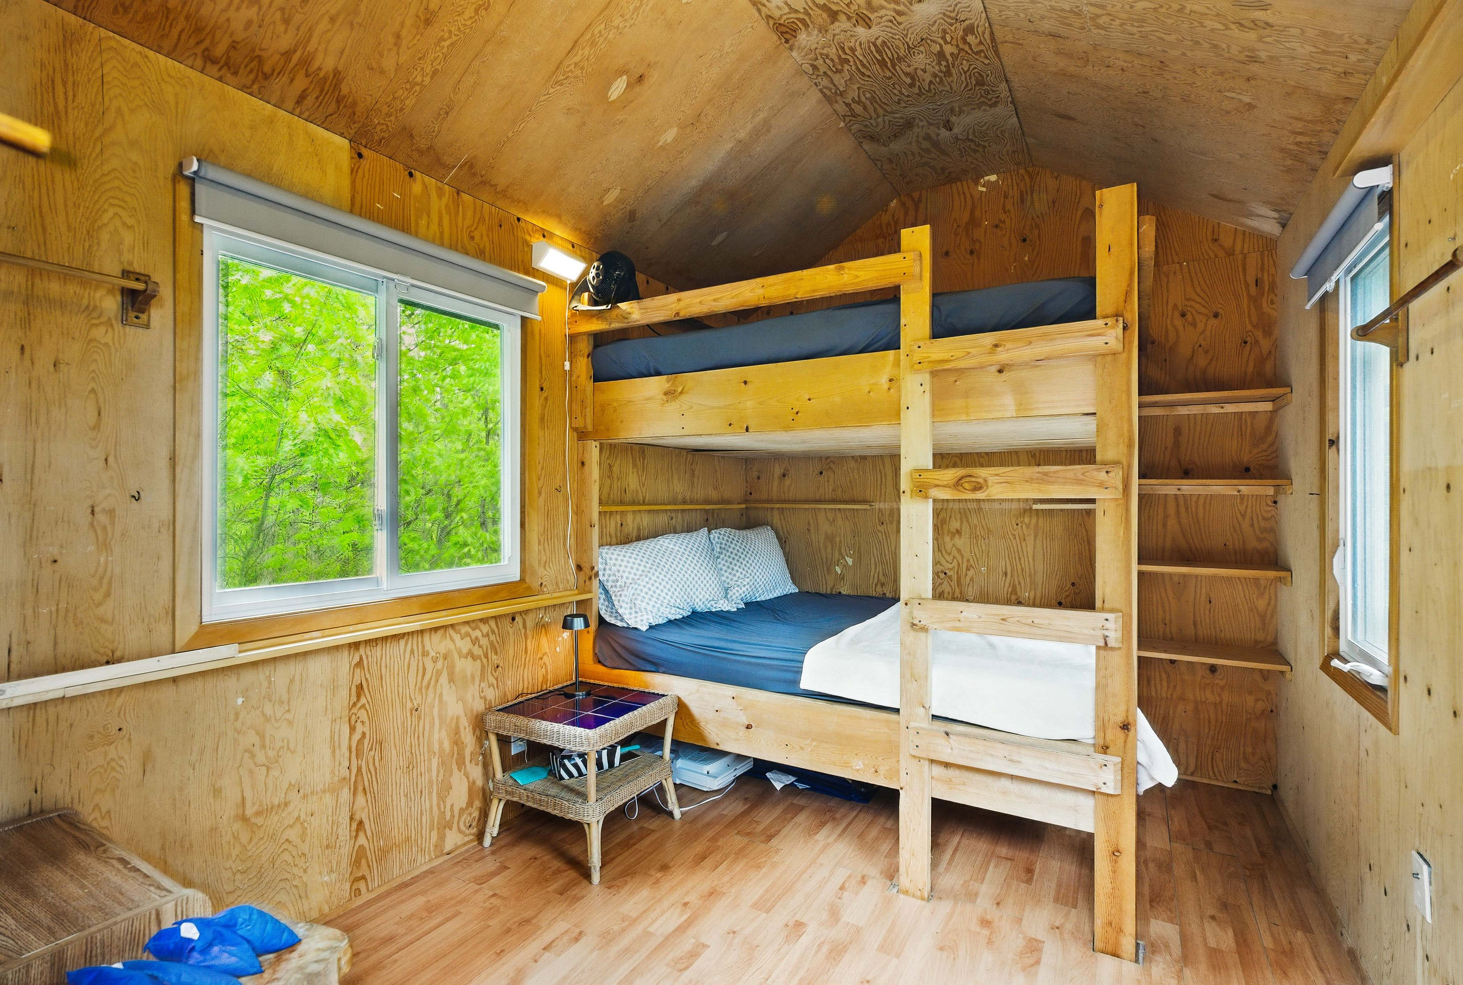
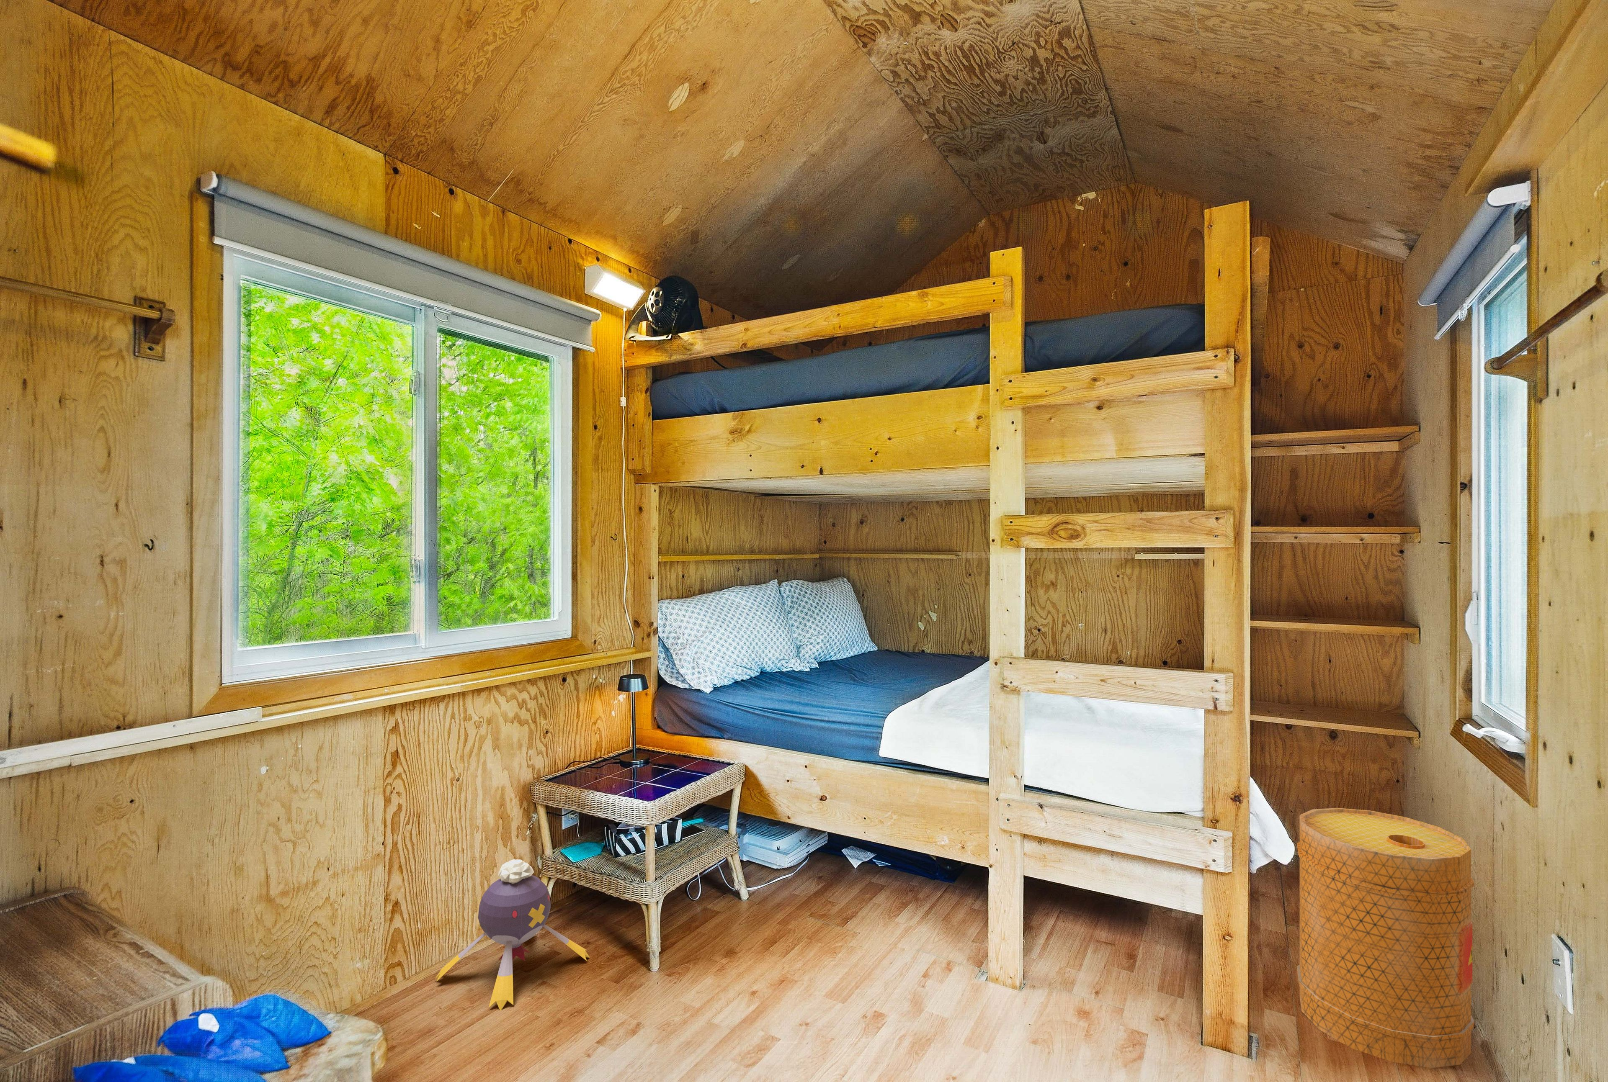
+ plush toy (515, 914)
+ basket (1380, 926)
